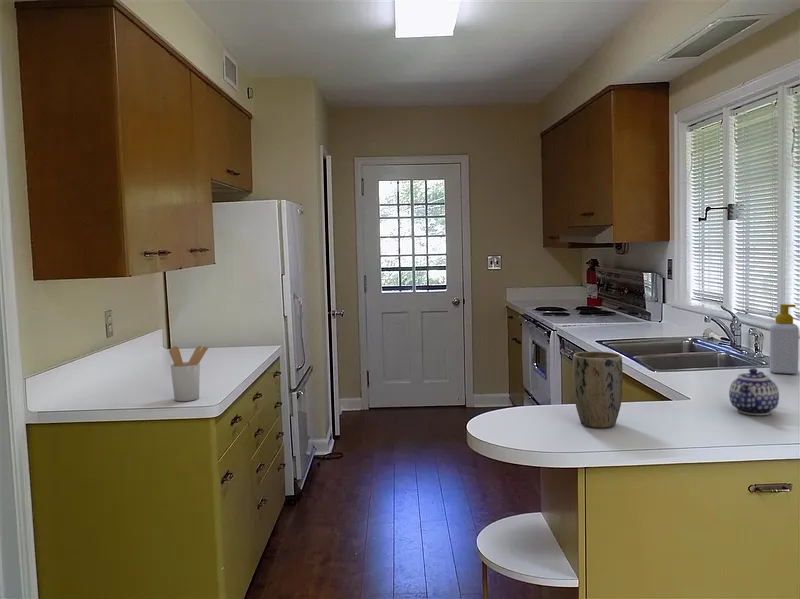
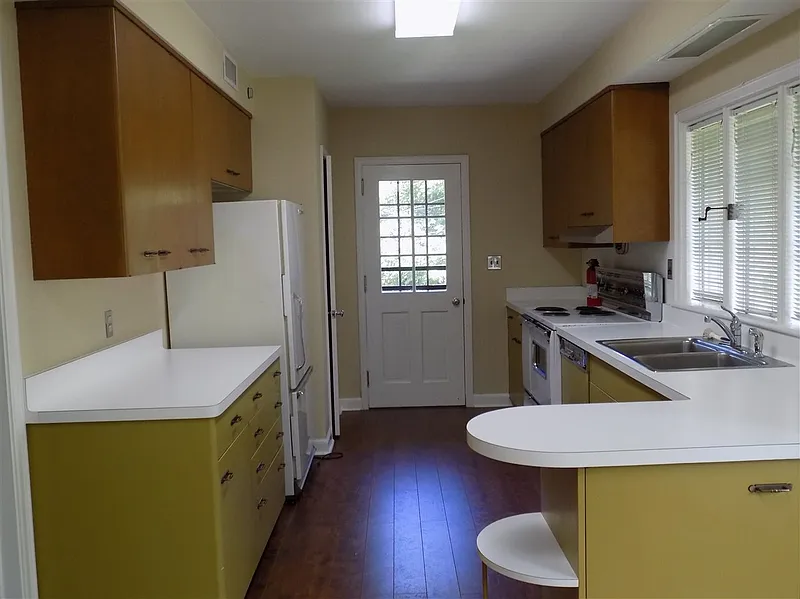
- plant pot (597, 389)
- utensil holder (191, 371)
- soap bottle (783, 338)
- teapot (753, 390)
